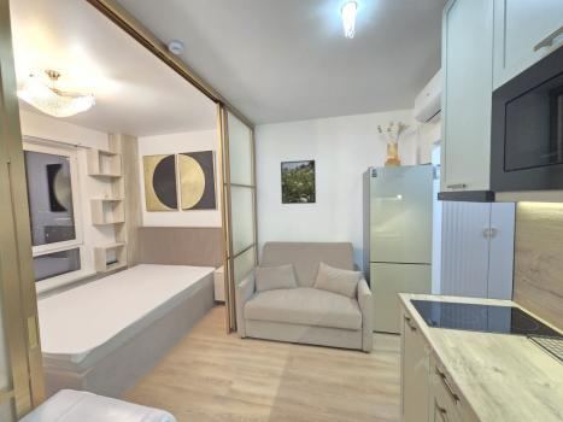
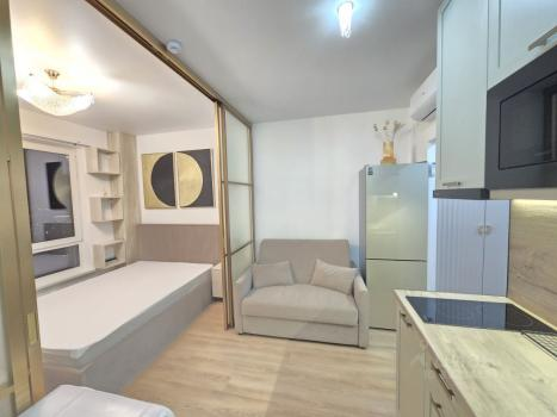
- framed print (298, 182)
